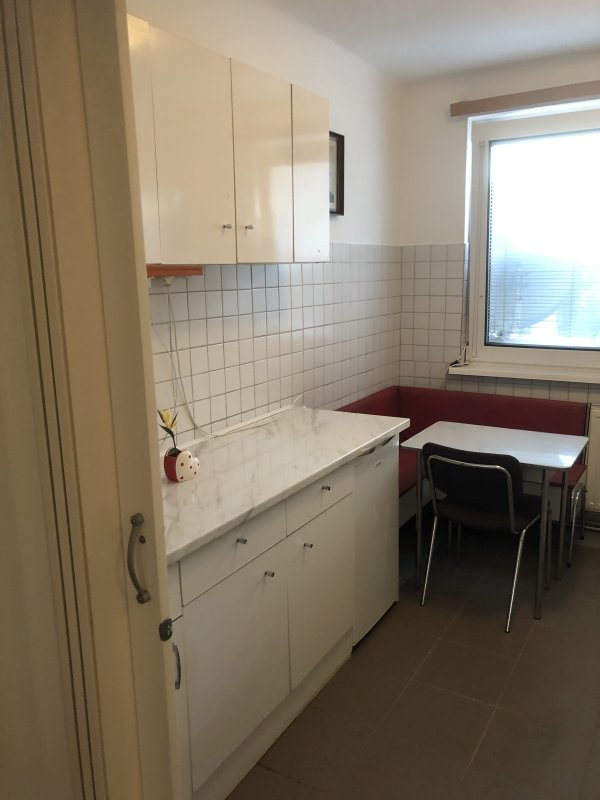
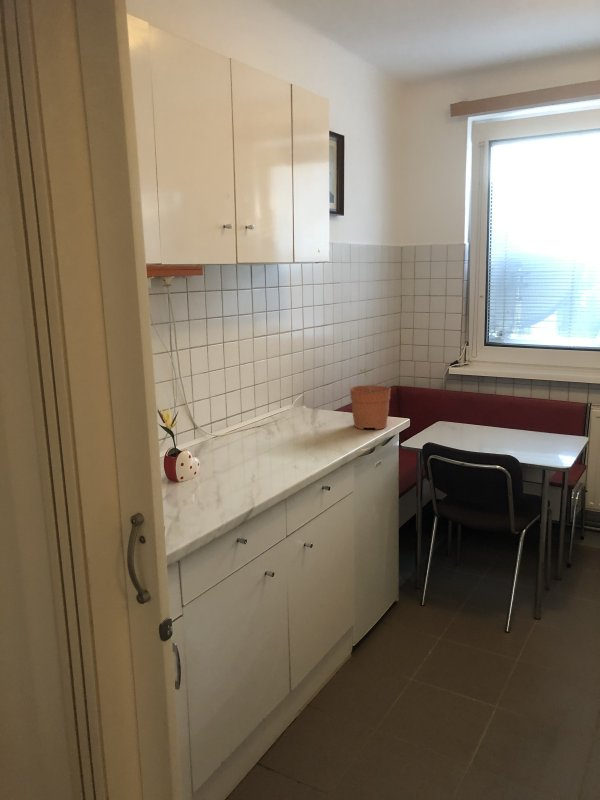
+ plant pot (370, 398)
